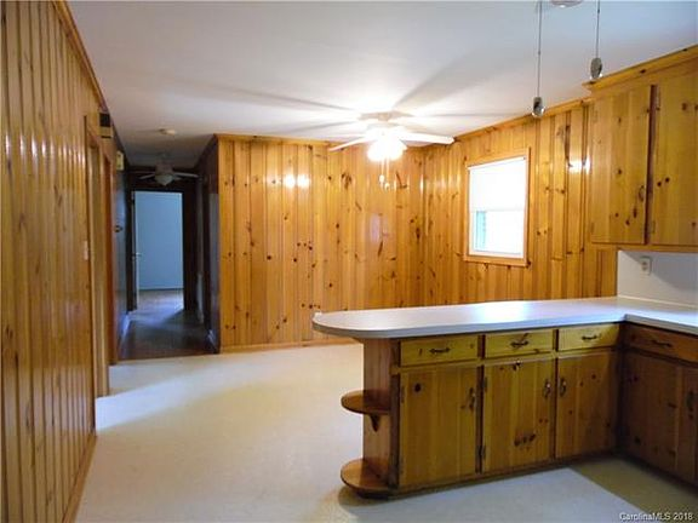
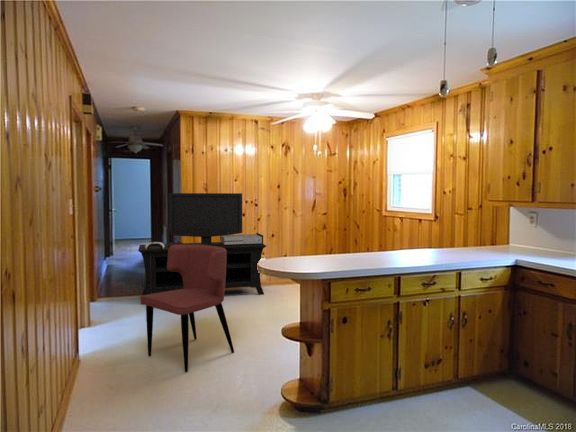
+ media console (203, 244)
+ dining chair (187, 302)
